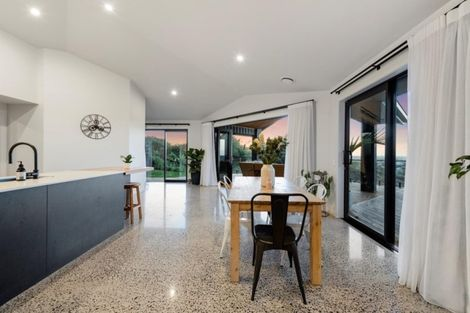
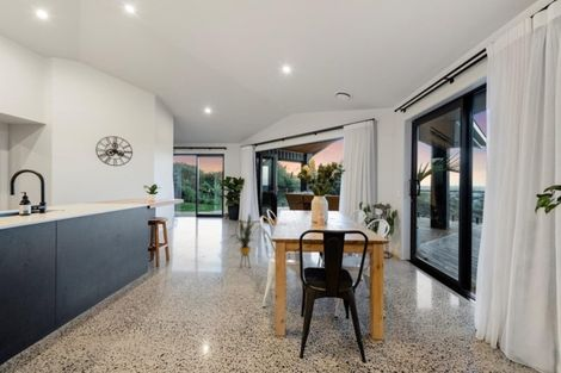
+ house plant (247, 241)
